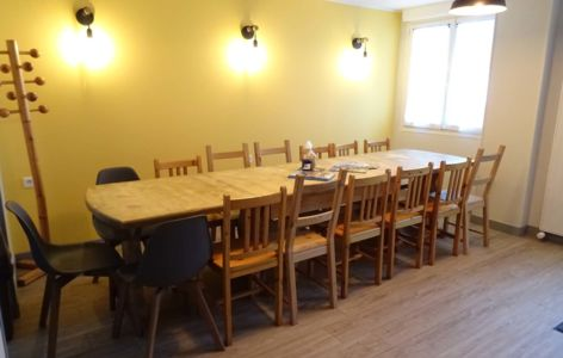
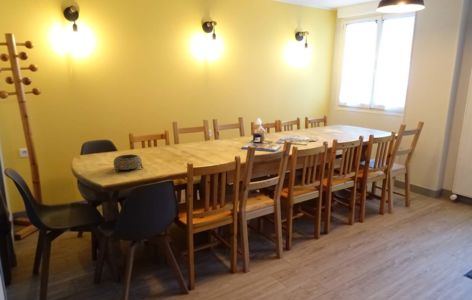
+ decorative bowl (126, 162)
